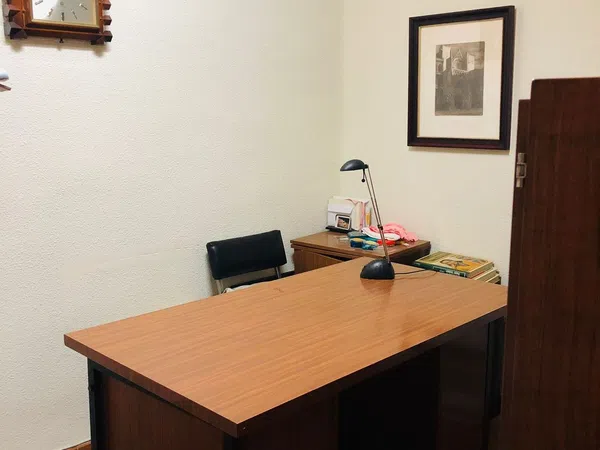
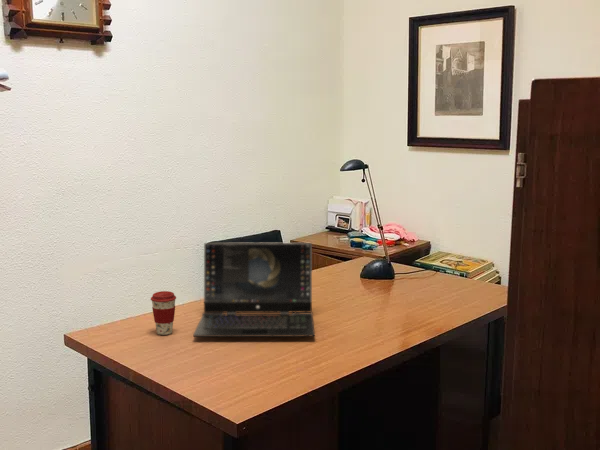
+ coffee cup (163, 313)
+ laptop (256, 288)
